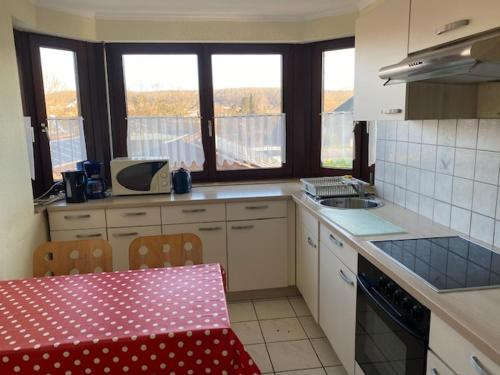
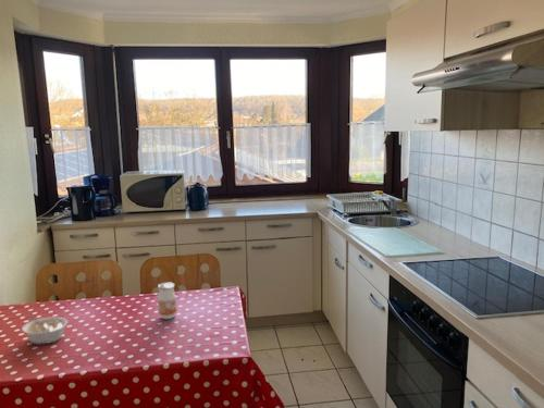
+ legume (44, 330)
+ jam jar (166, 300)
